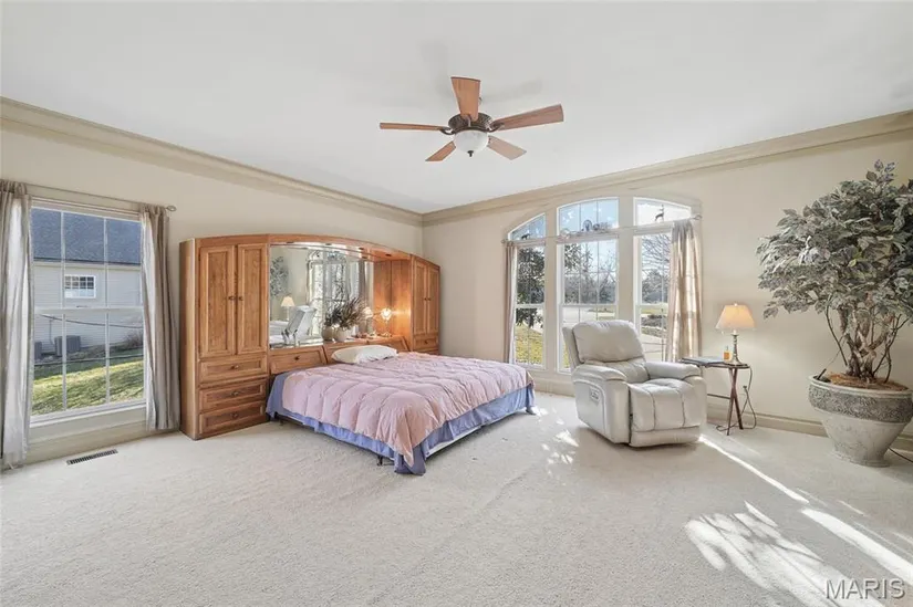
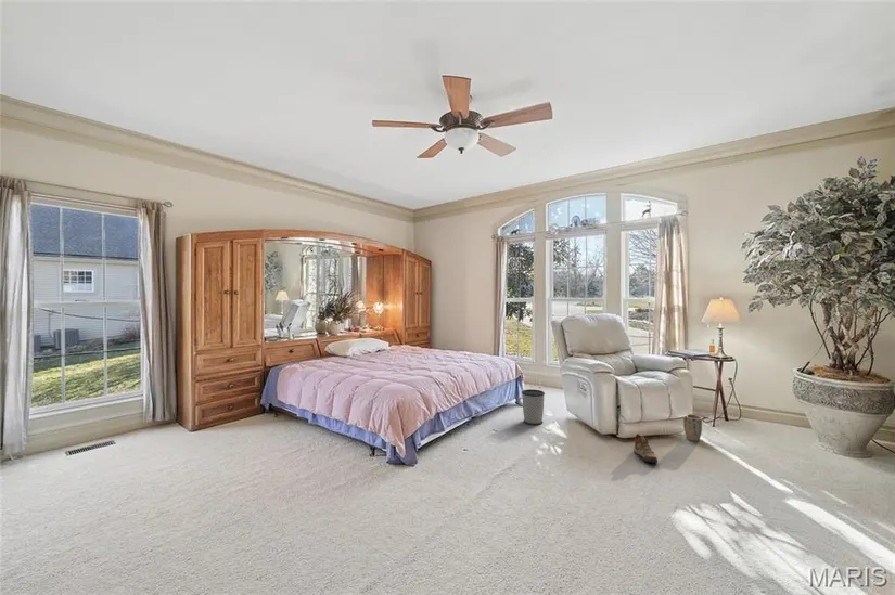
+ shoe (644, 448)
+ wastebasket (533, 406)
+ plant pot (692, 427)
